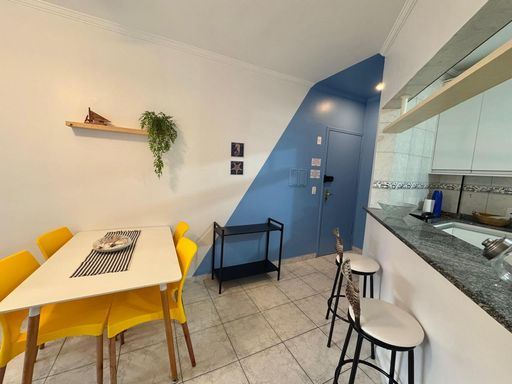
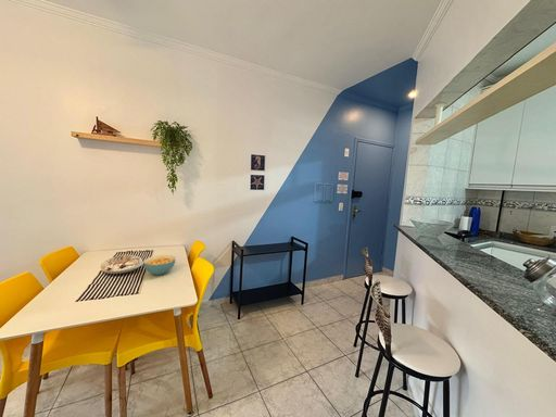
+ cereal bowl (160, 266)
